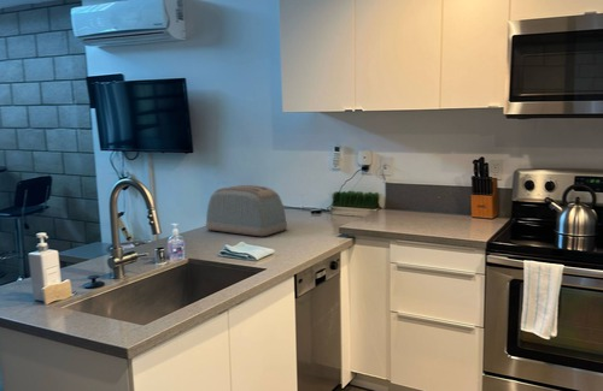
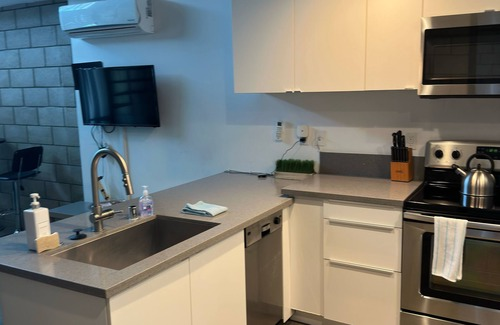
- toaster (242, 208)
